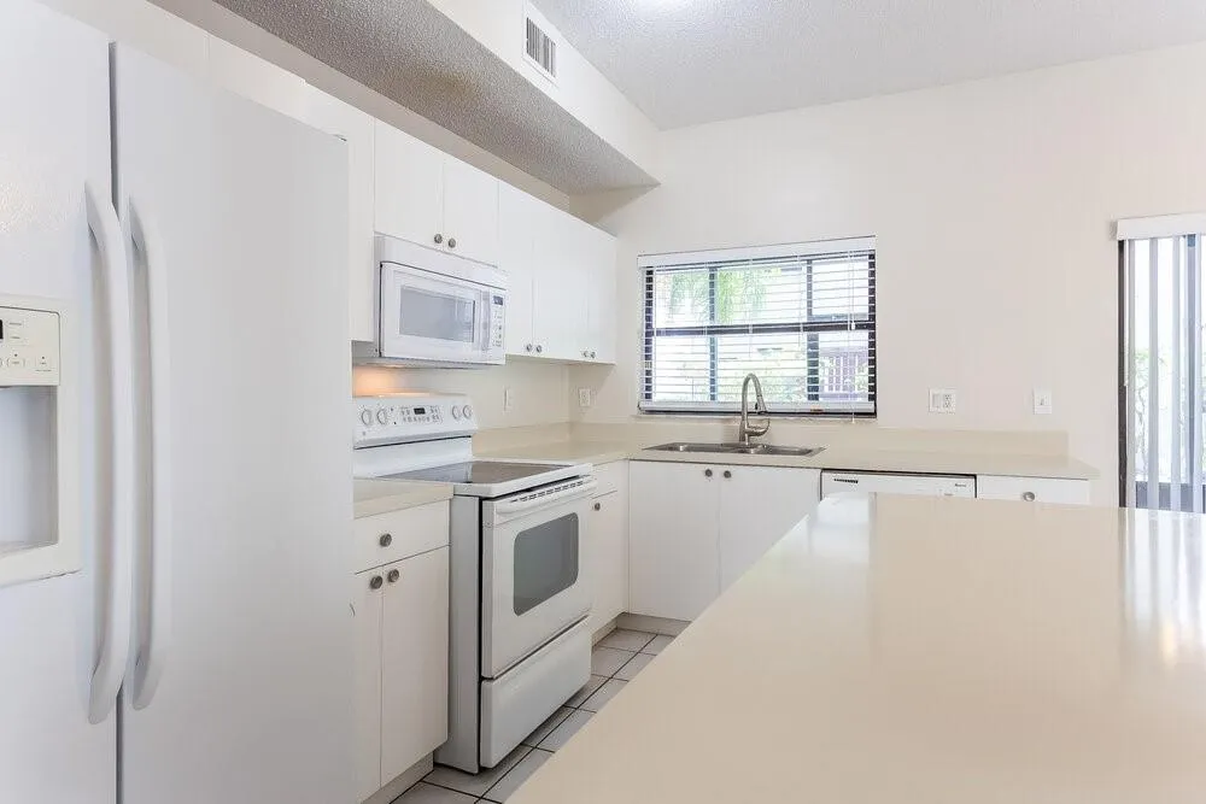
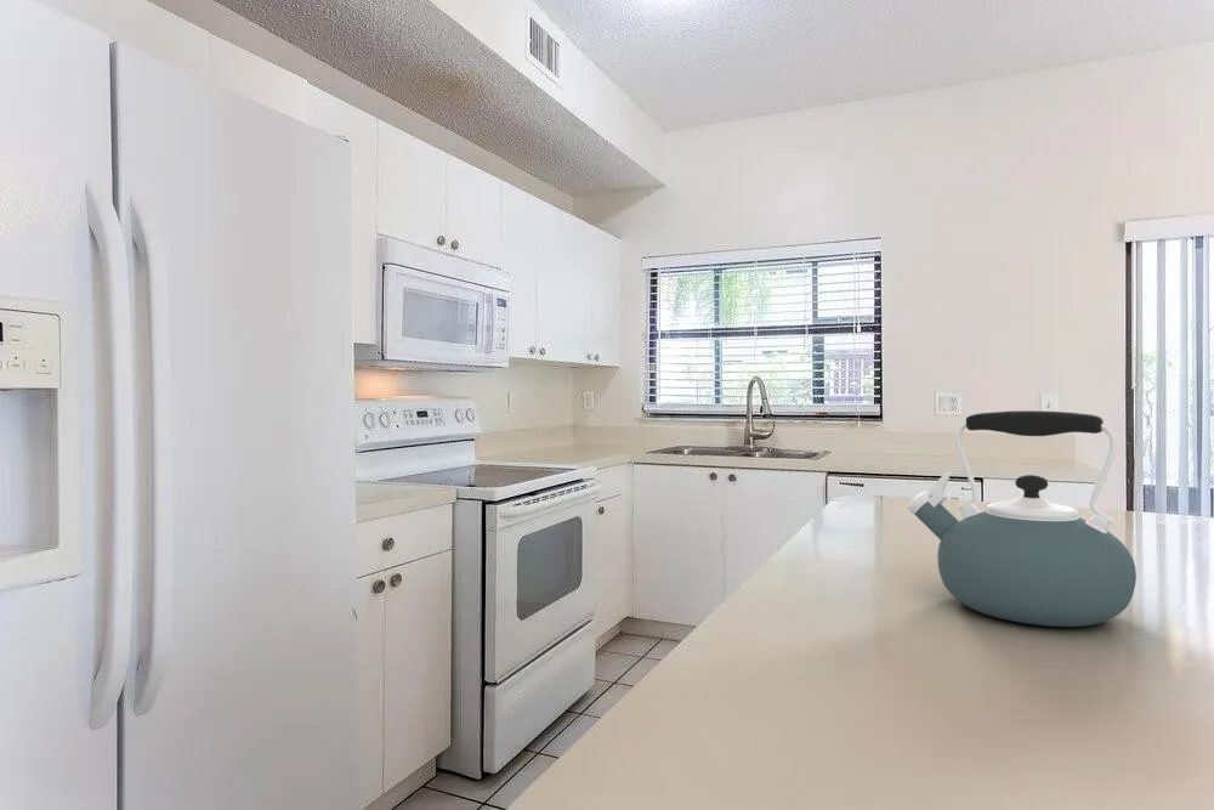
+ kettle (1011, 508)
